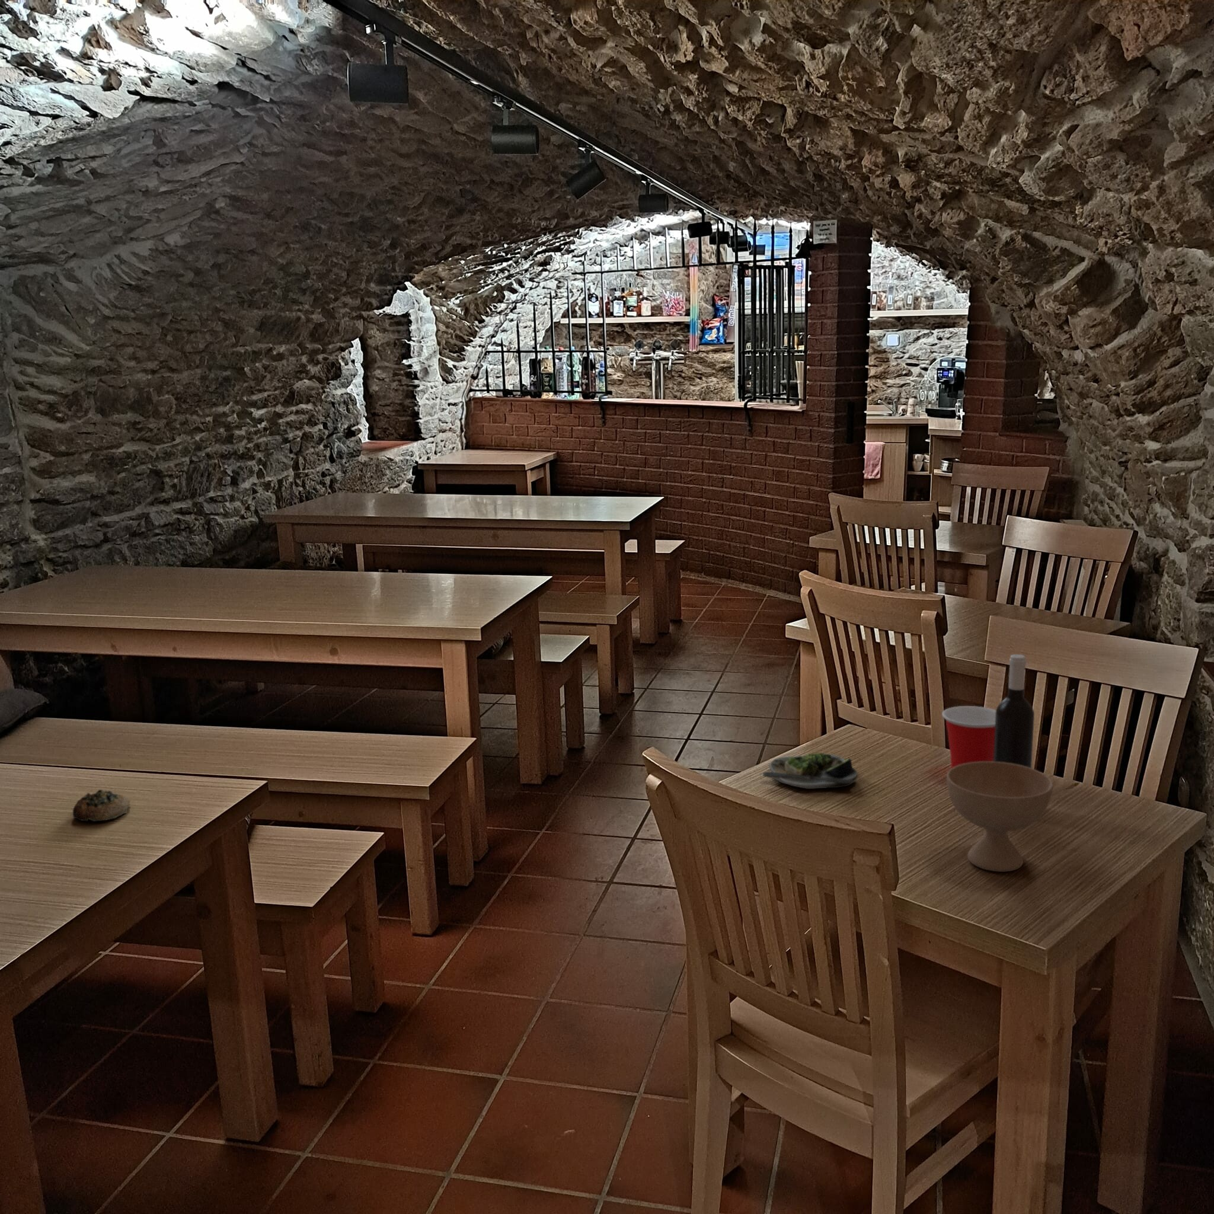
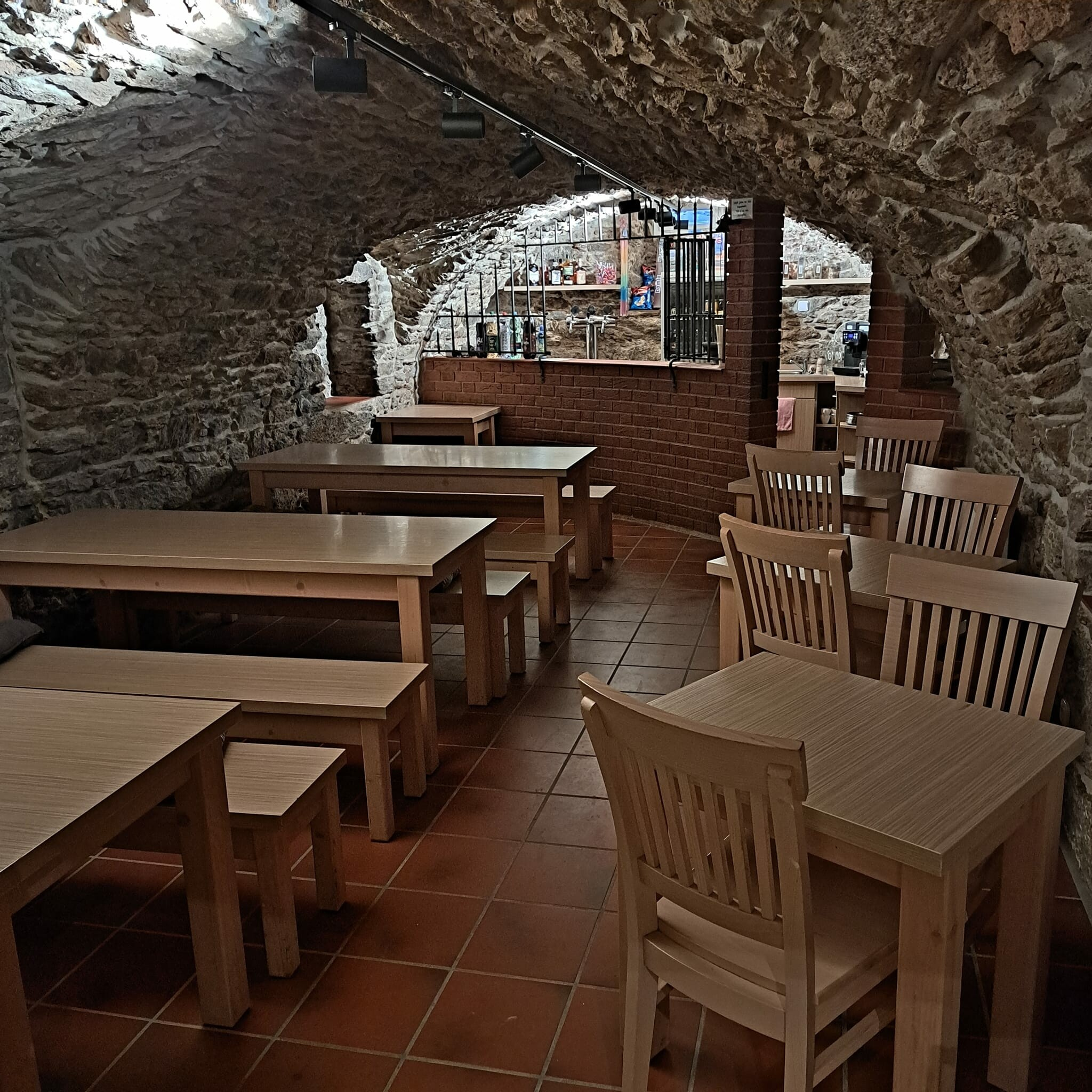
- wine bottle (1014, 733)
- cup (972, 745)
- bowl (997, 819)
- bread roll (101, 803)
- salad plate (816, 766)
